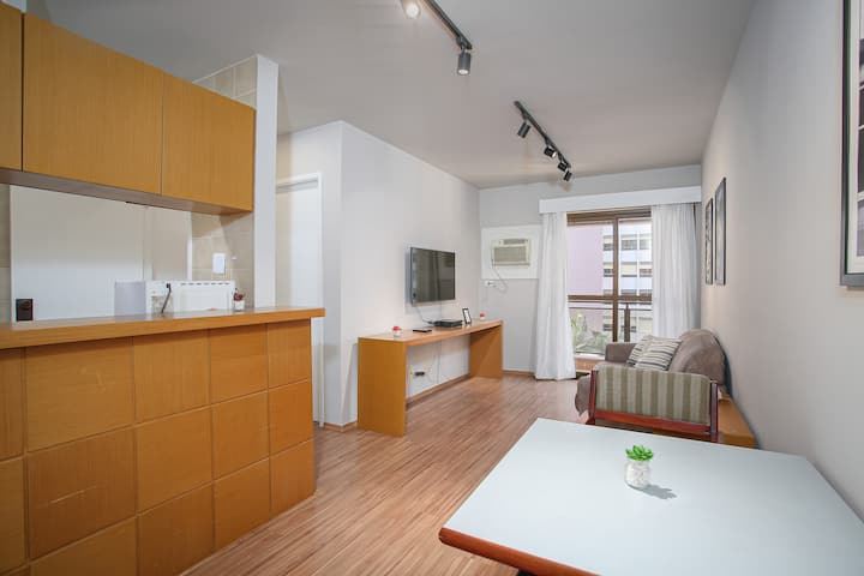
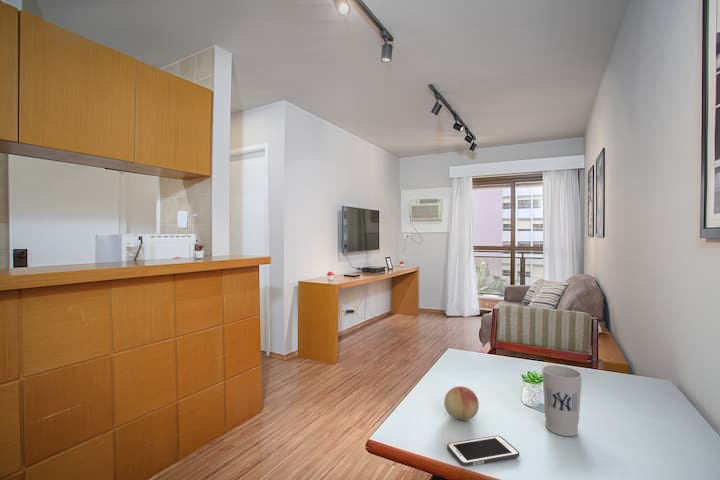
+ cup (561, 400)
+ fruit (461, 403)
+ cell phone (482, 450)
